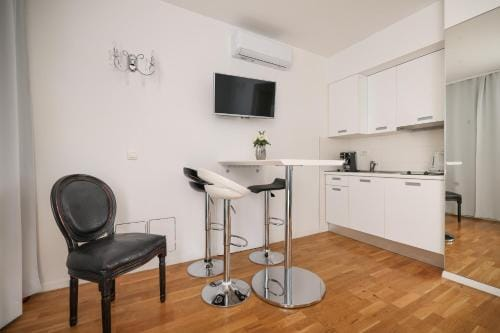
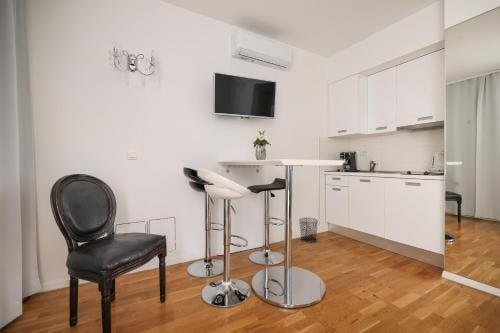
+ waste bin (308, 229)
